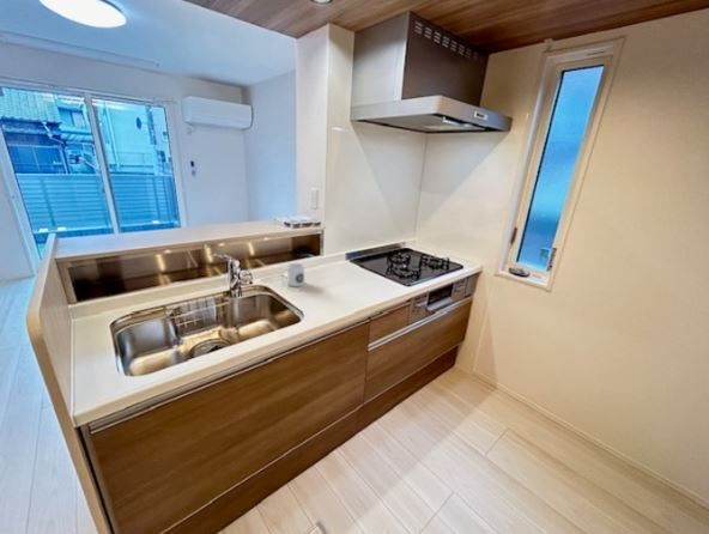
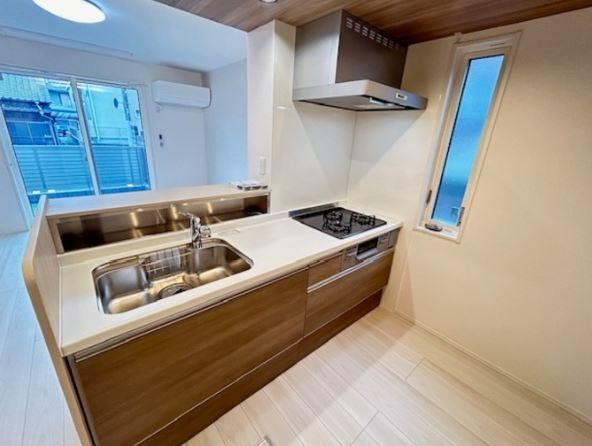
- mug (292, 274)
